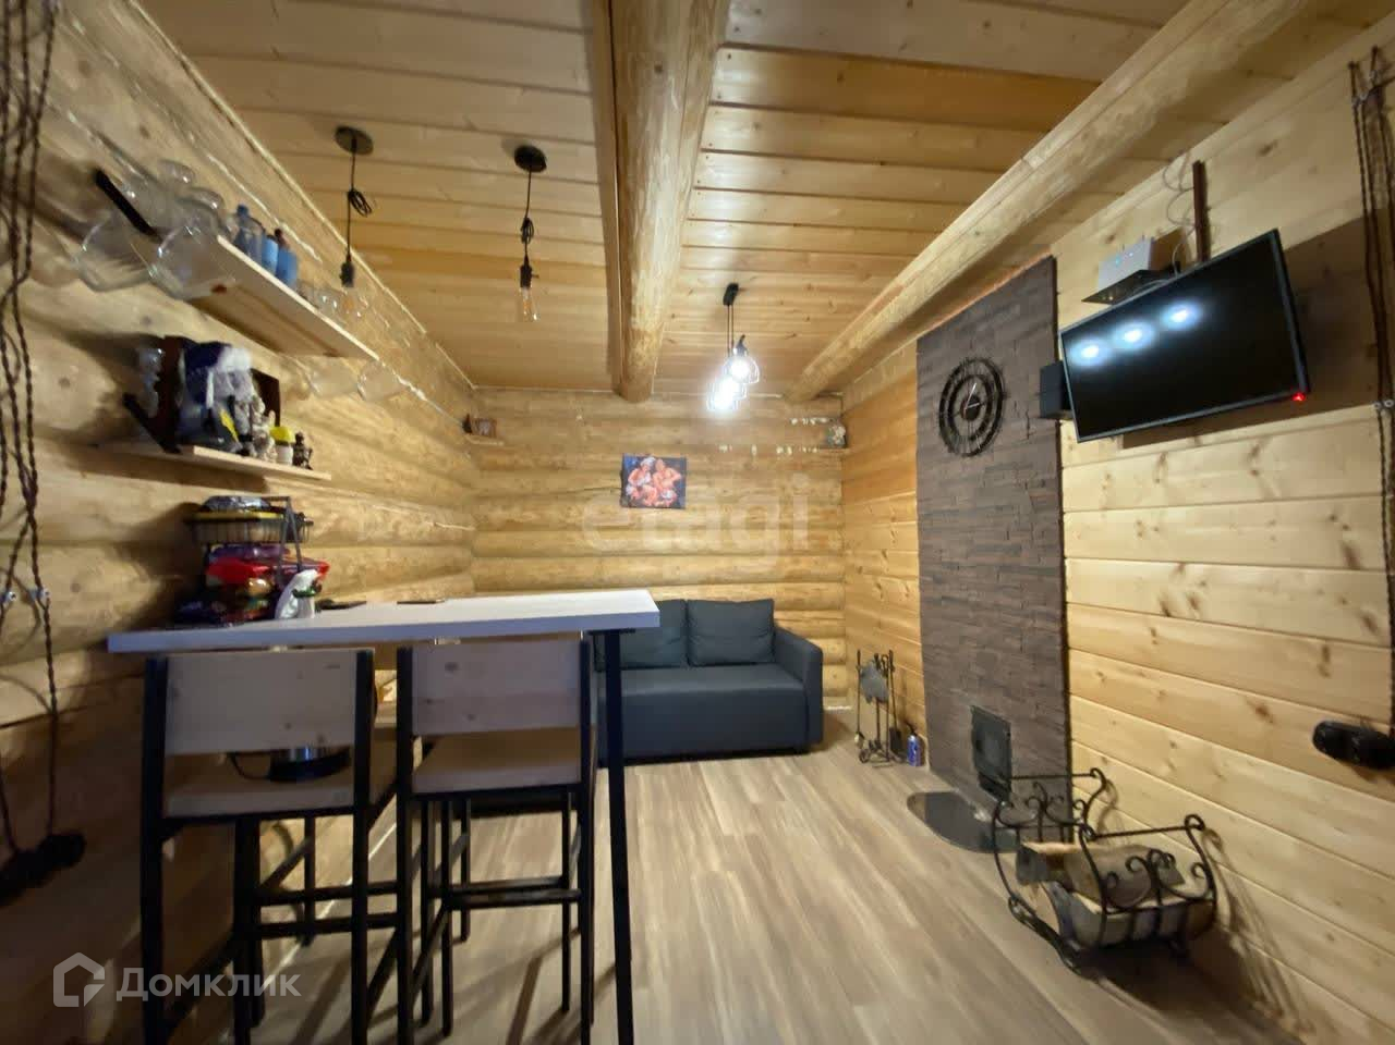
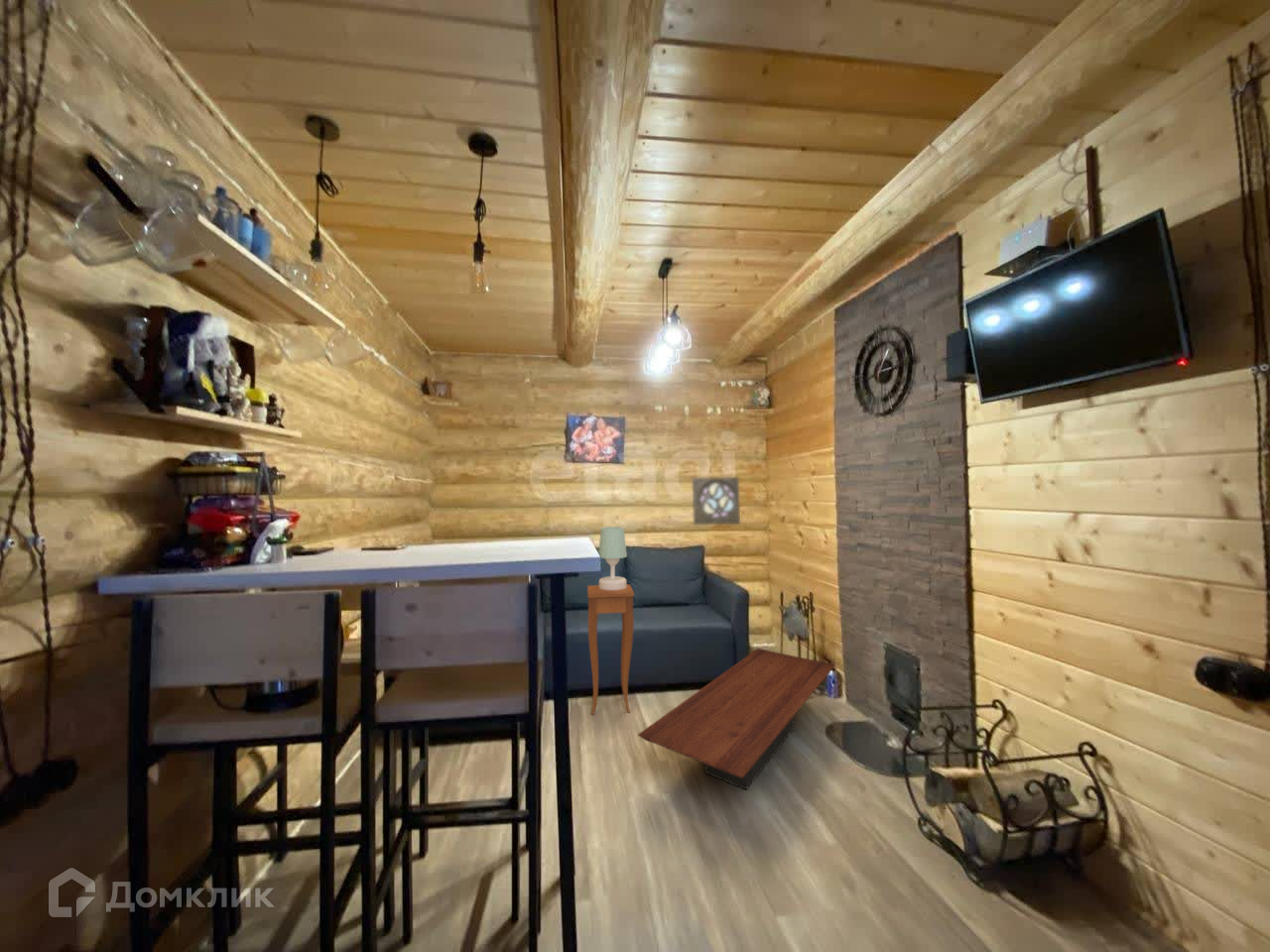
+ coffee table (753, 720)
+ table lamp (612, 556)
+ wall ornament (715, 501)
+ side table (621, 647)
